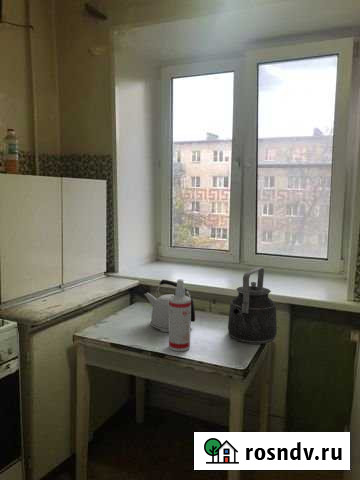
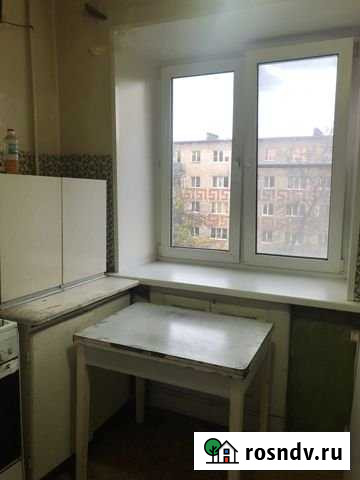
- kettle (168, 302)
- kettle (248, 306)
- spray bottle (179, 313)
